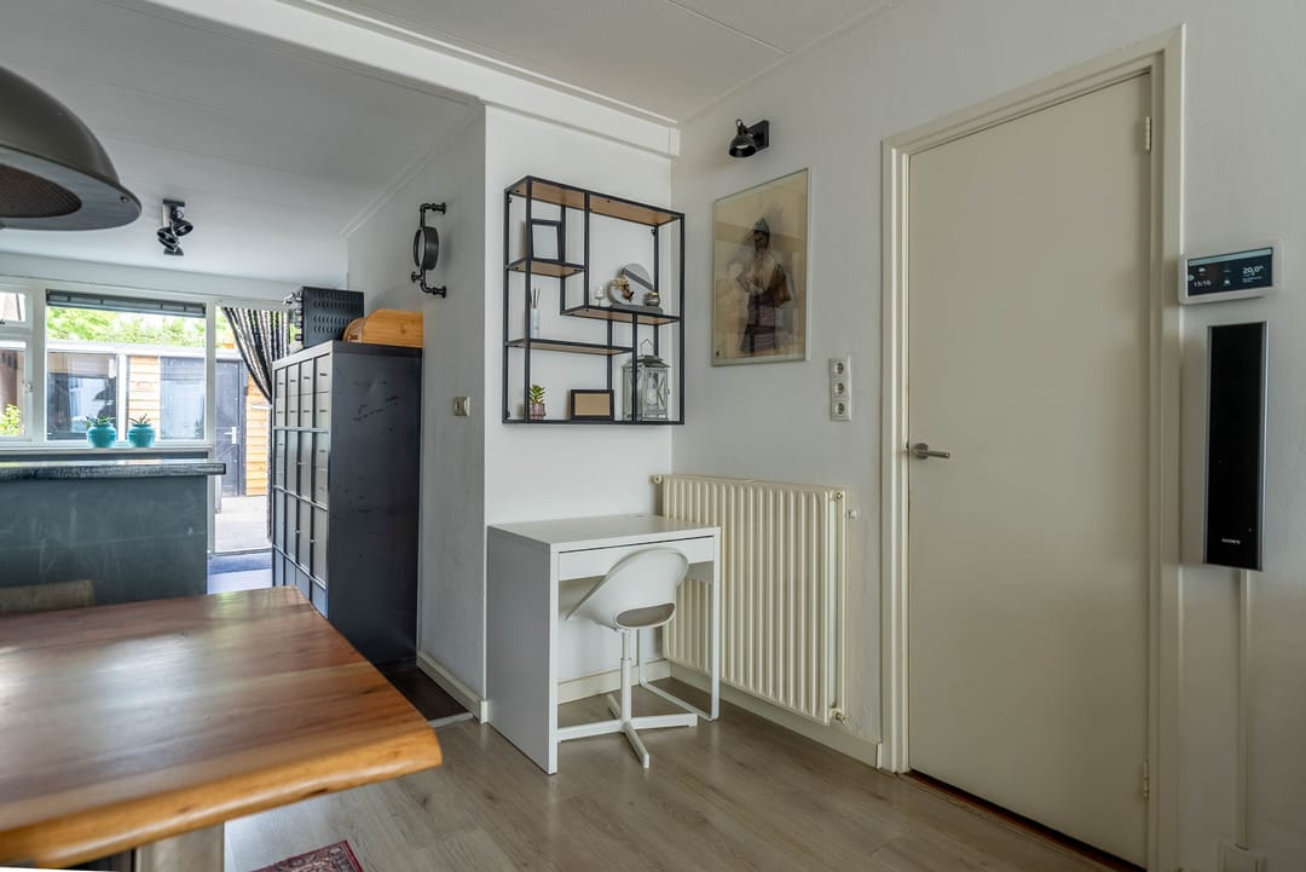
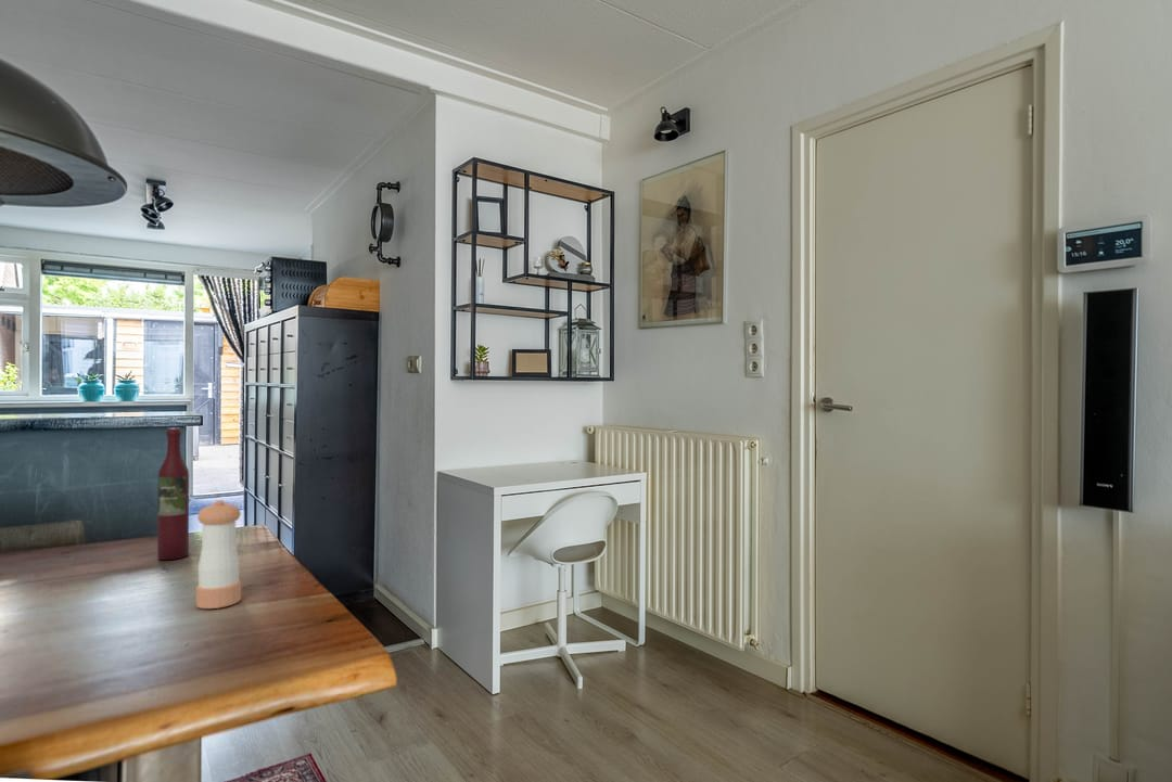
+ pepper shaker (218, 551)
+ wine bottle (174, 491)
